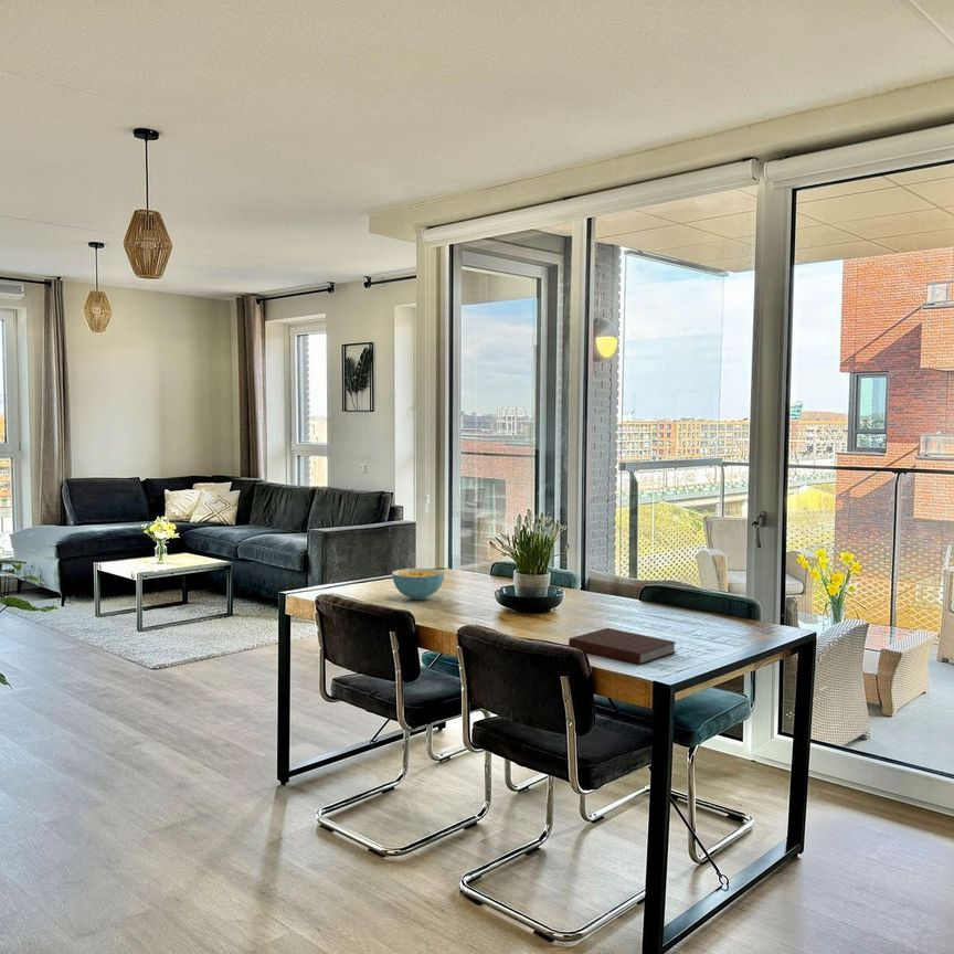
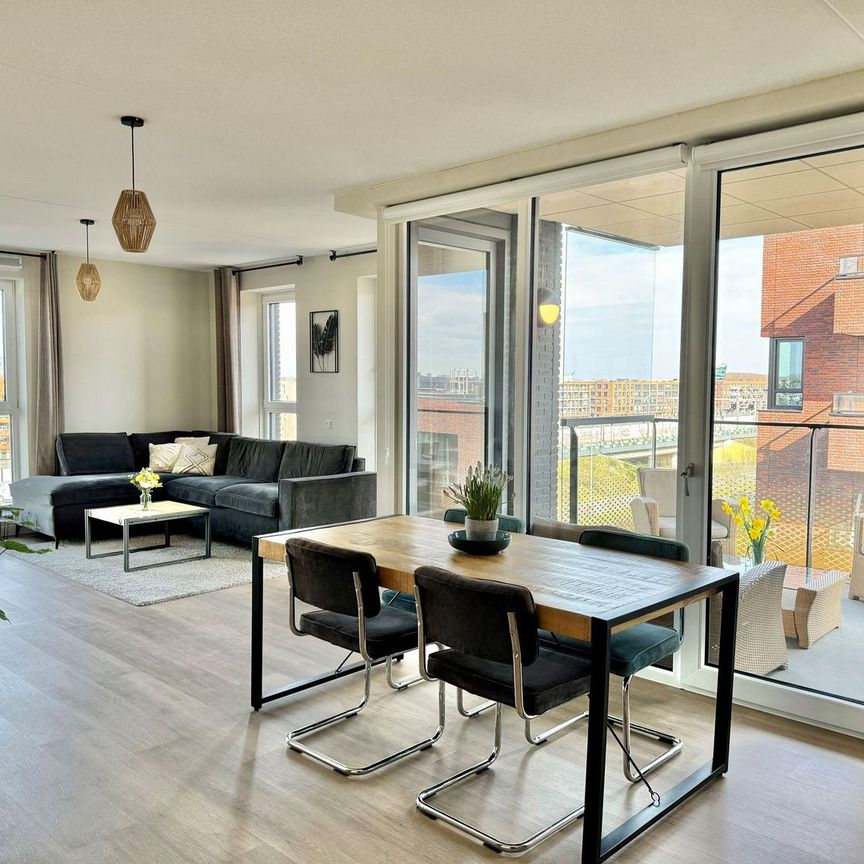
- notebook (622, 645)
- cereal bowl (417, 585)
